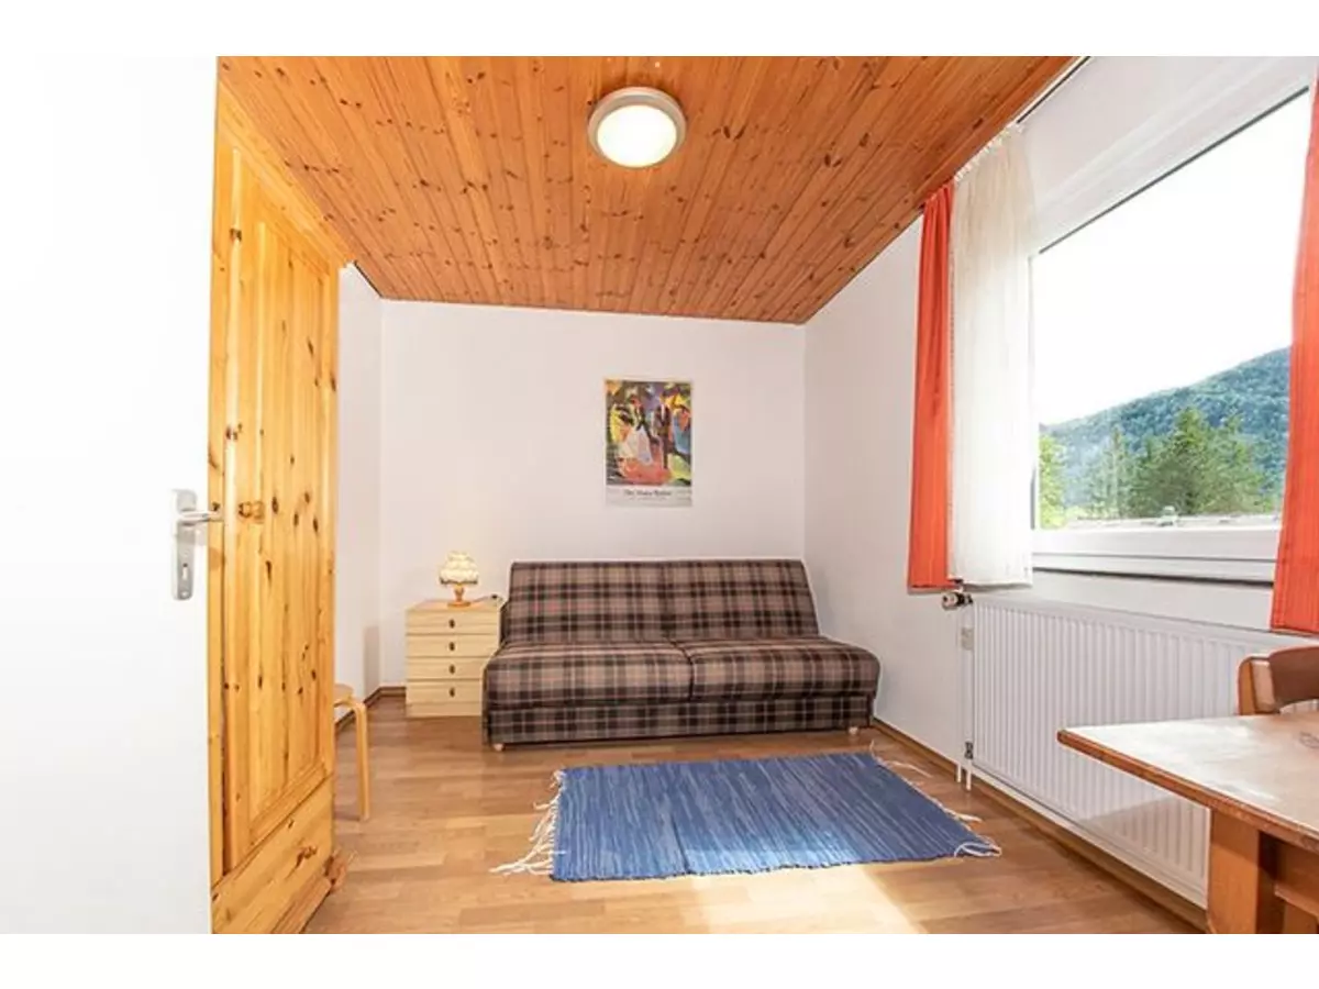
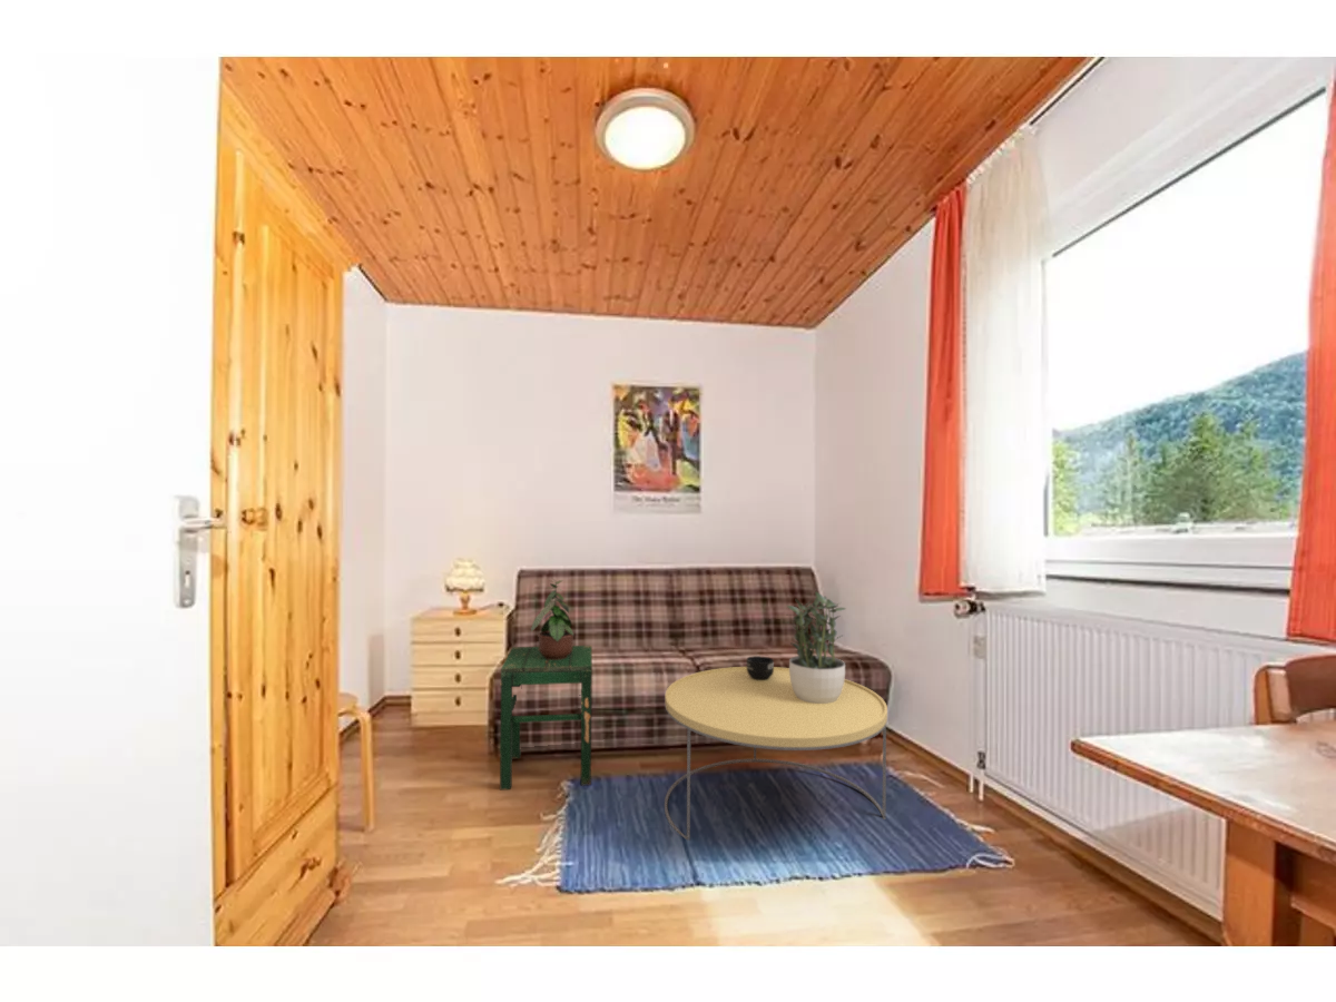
+ coffee table (772, 748)
+ potted plant (813, 639)
+ stool (549, 715)
+ mug (760, 665)
+ potted plant (553, 616)
